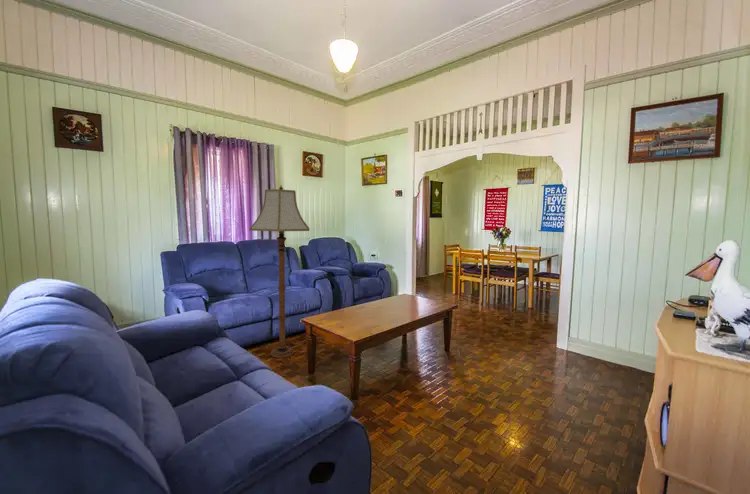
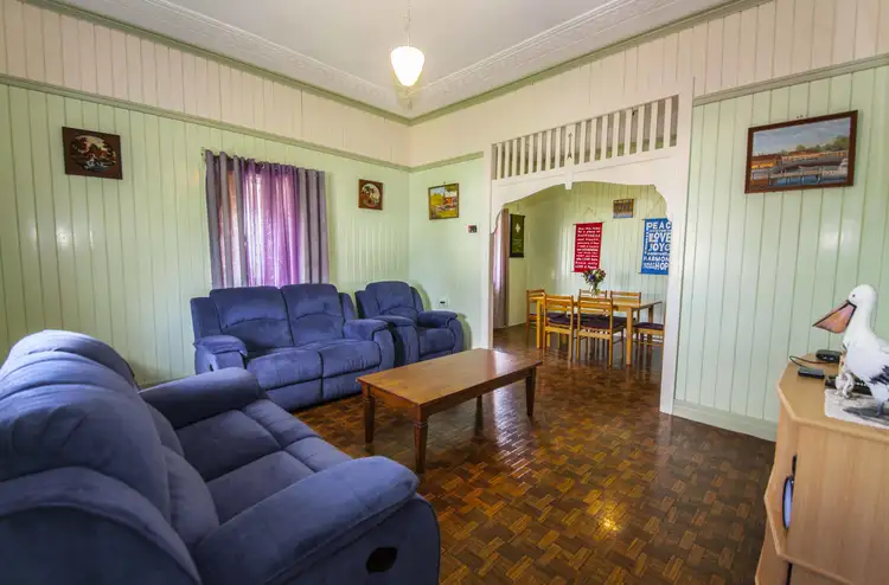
- floor lamp (281, 270)
